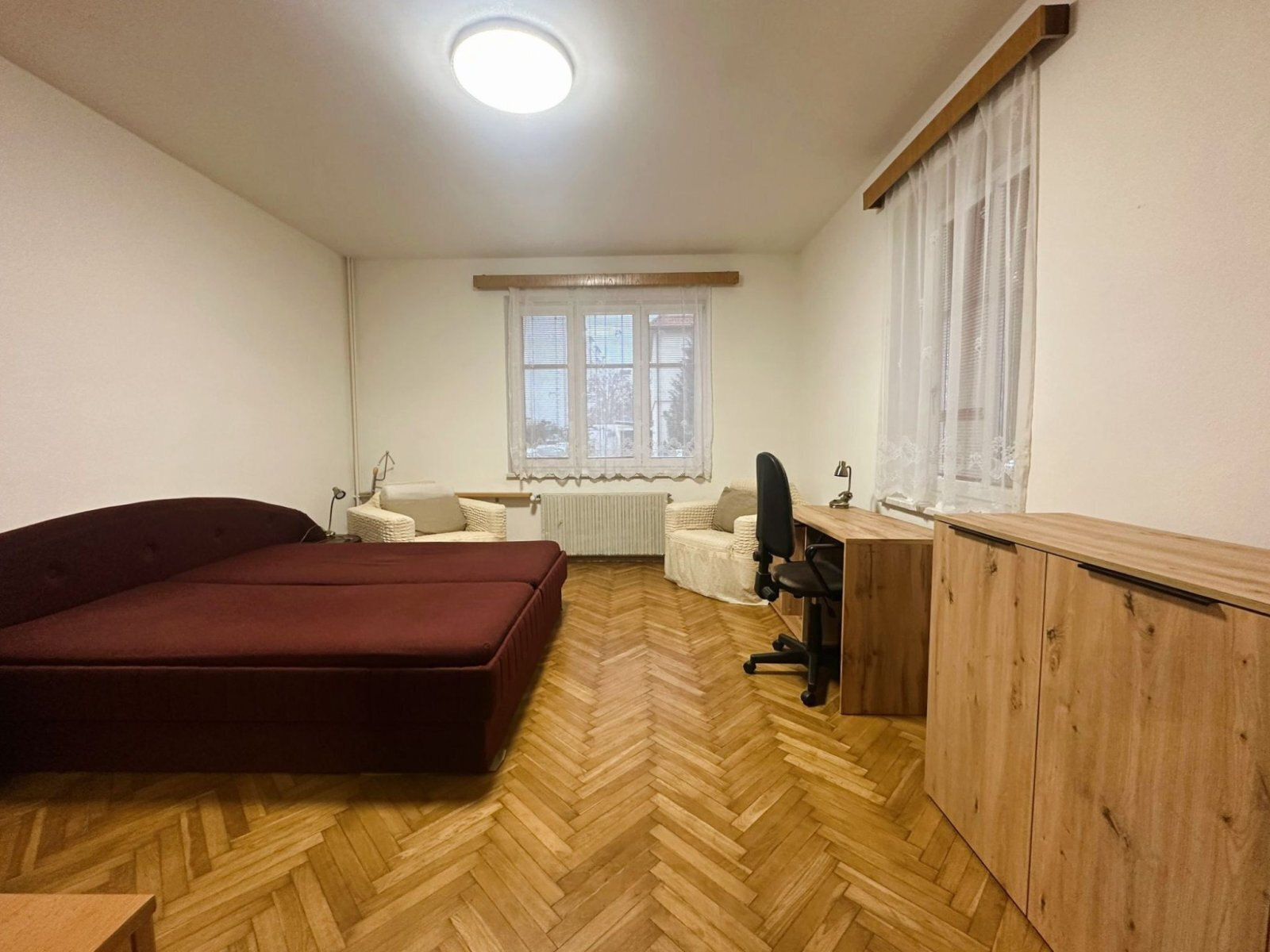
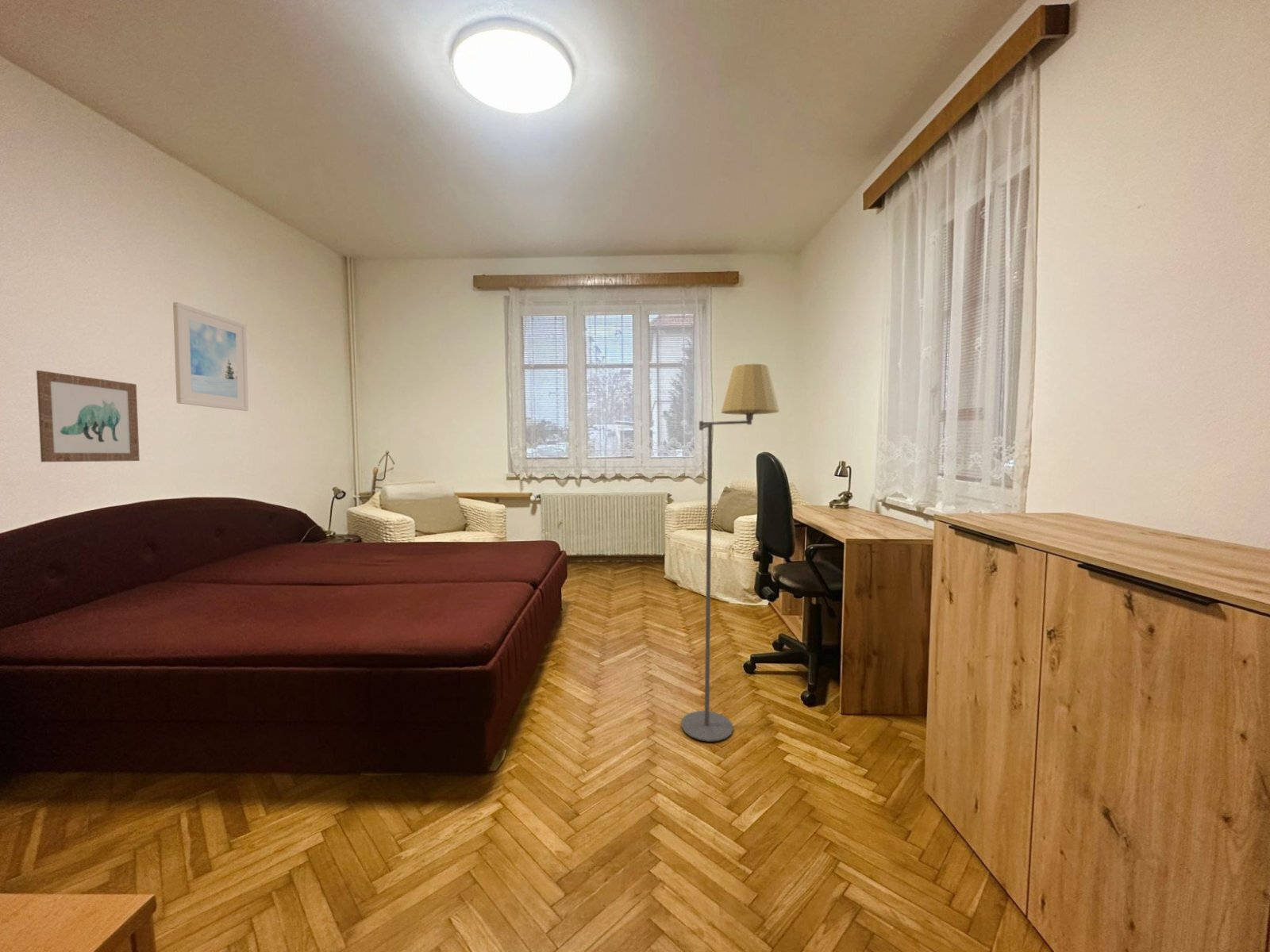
+ wall art (92, 420)
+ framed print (214, 361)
+ floor lamp (710, 546)
